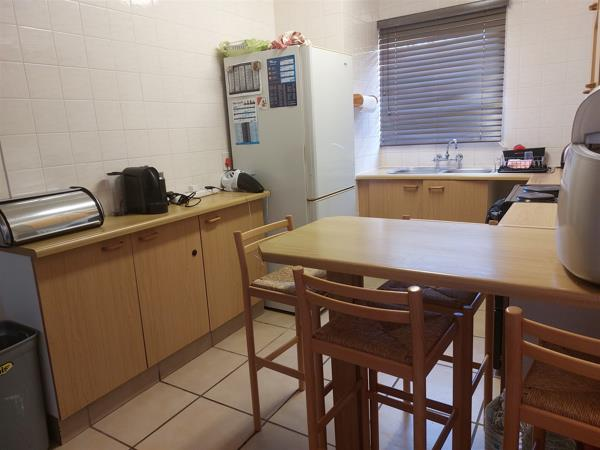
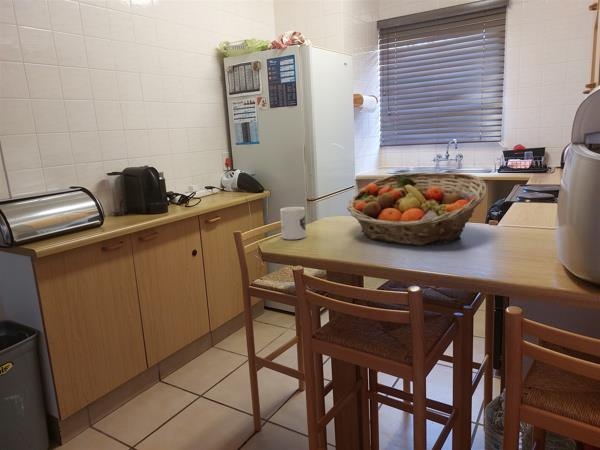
+ mug (294, 221)
+ fruit basket (413, 206)
